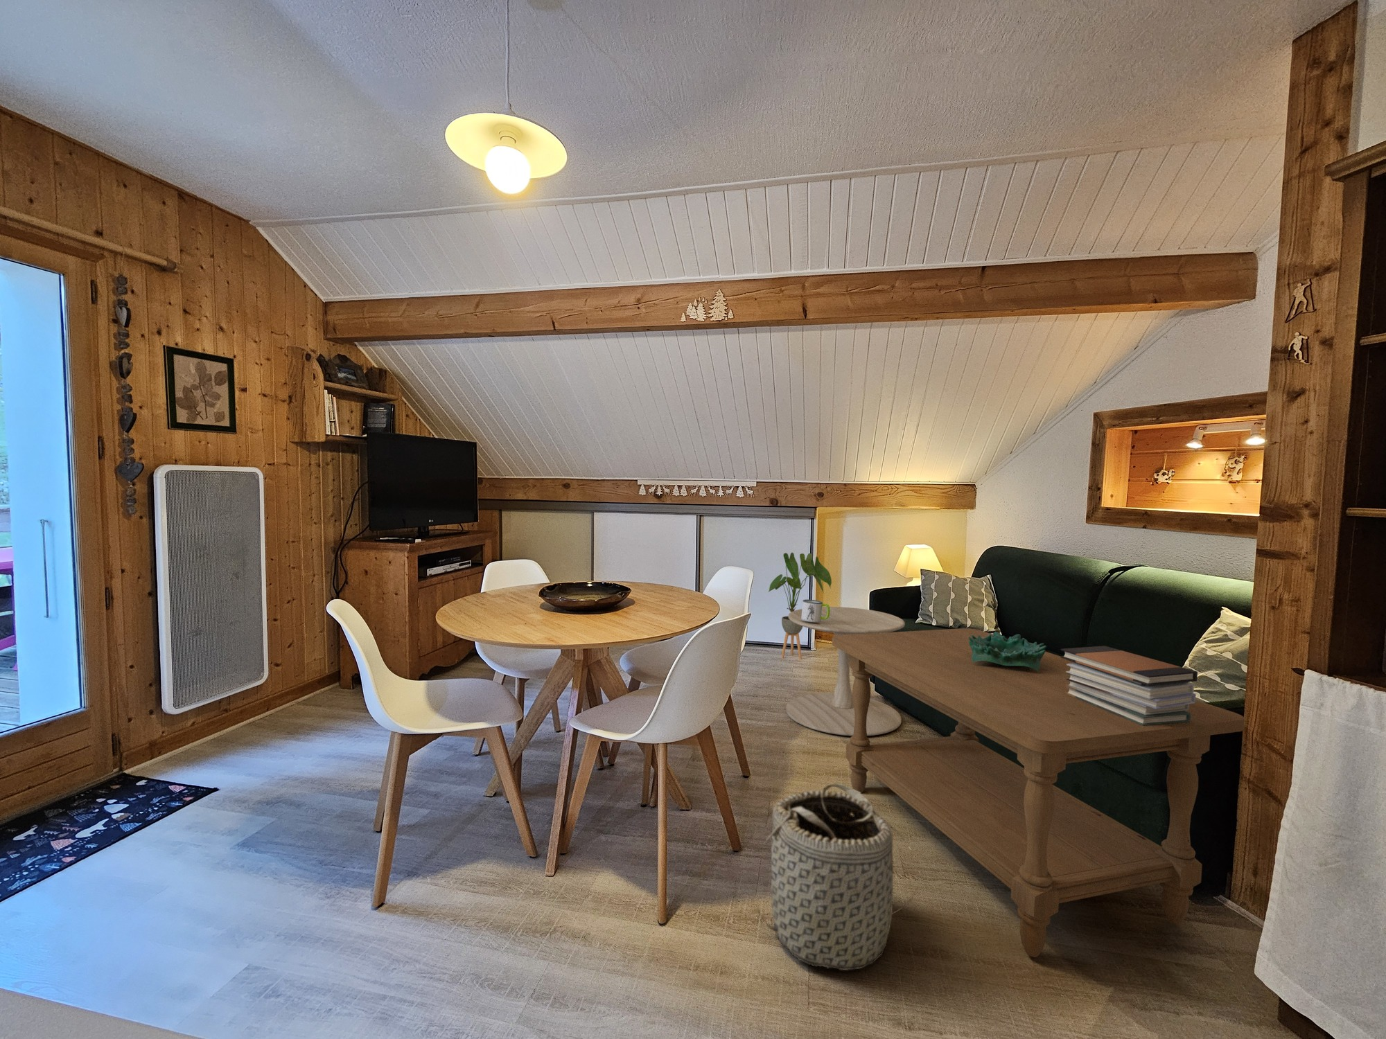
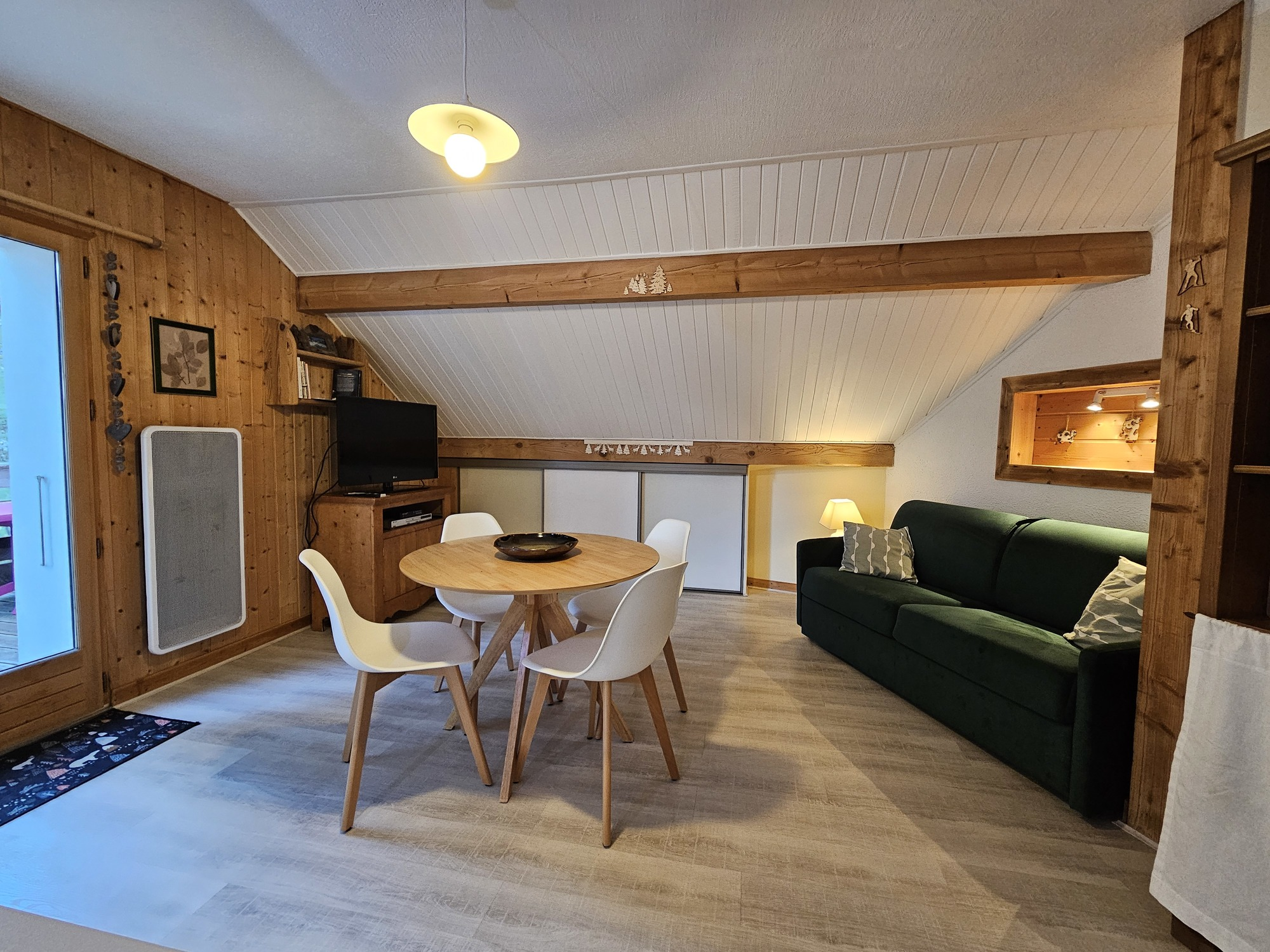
- basket (837, 865)
- mug (815, 611)
- decorative bowl (1005, 650)
- house plant (797, 604)
- side table (844, 666)
- book stack (1125, 682)
- coffee table (993, 757)
